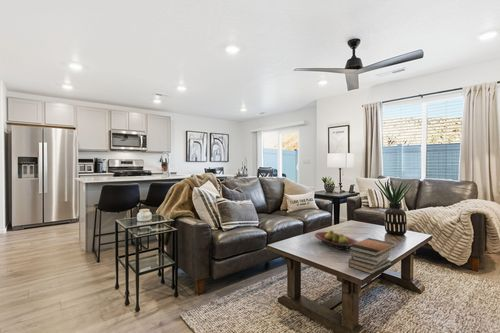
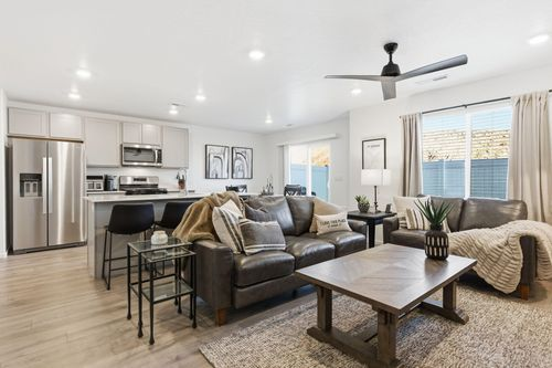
- book stack (371, 254)
- fruit bowl (335, 238)
